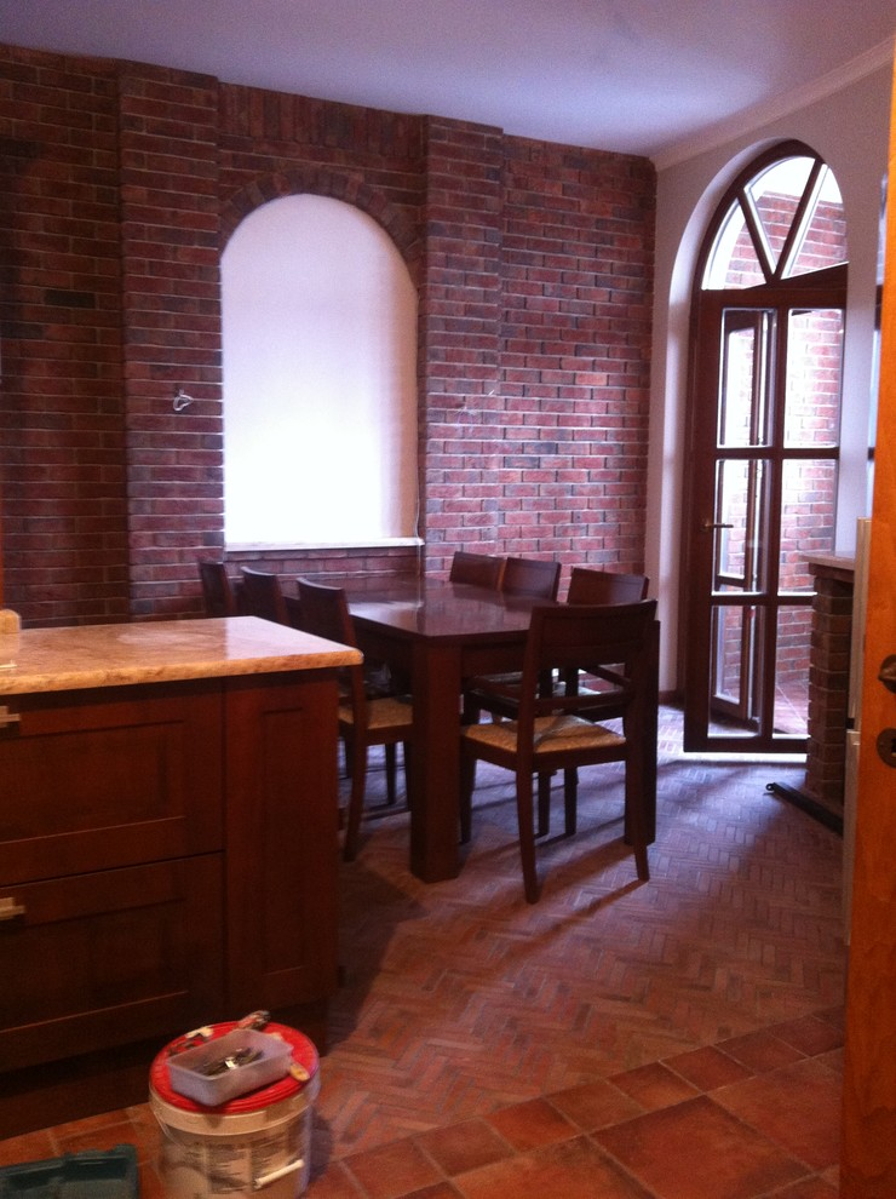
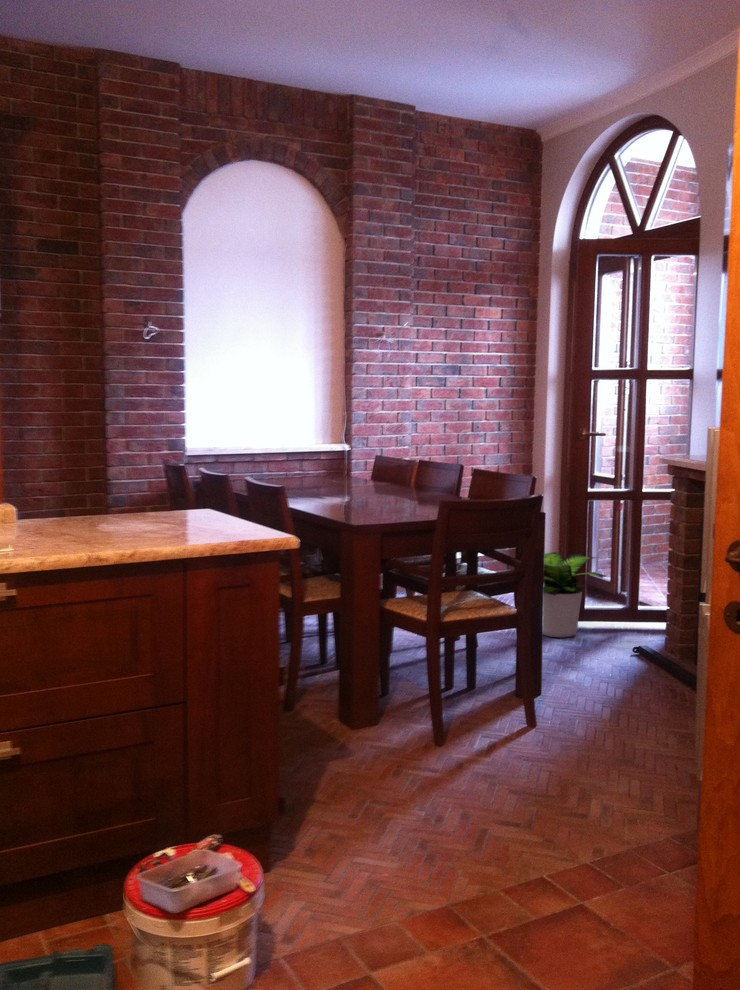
+ potted plant (562, 595)
